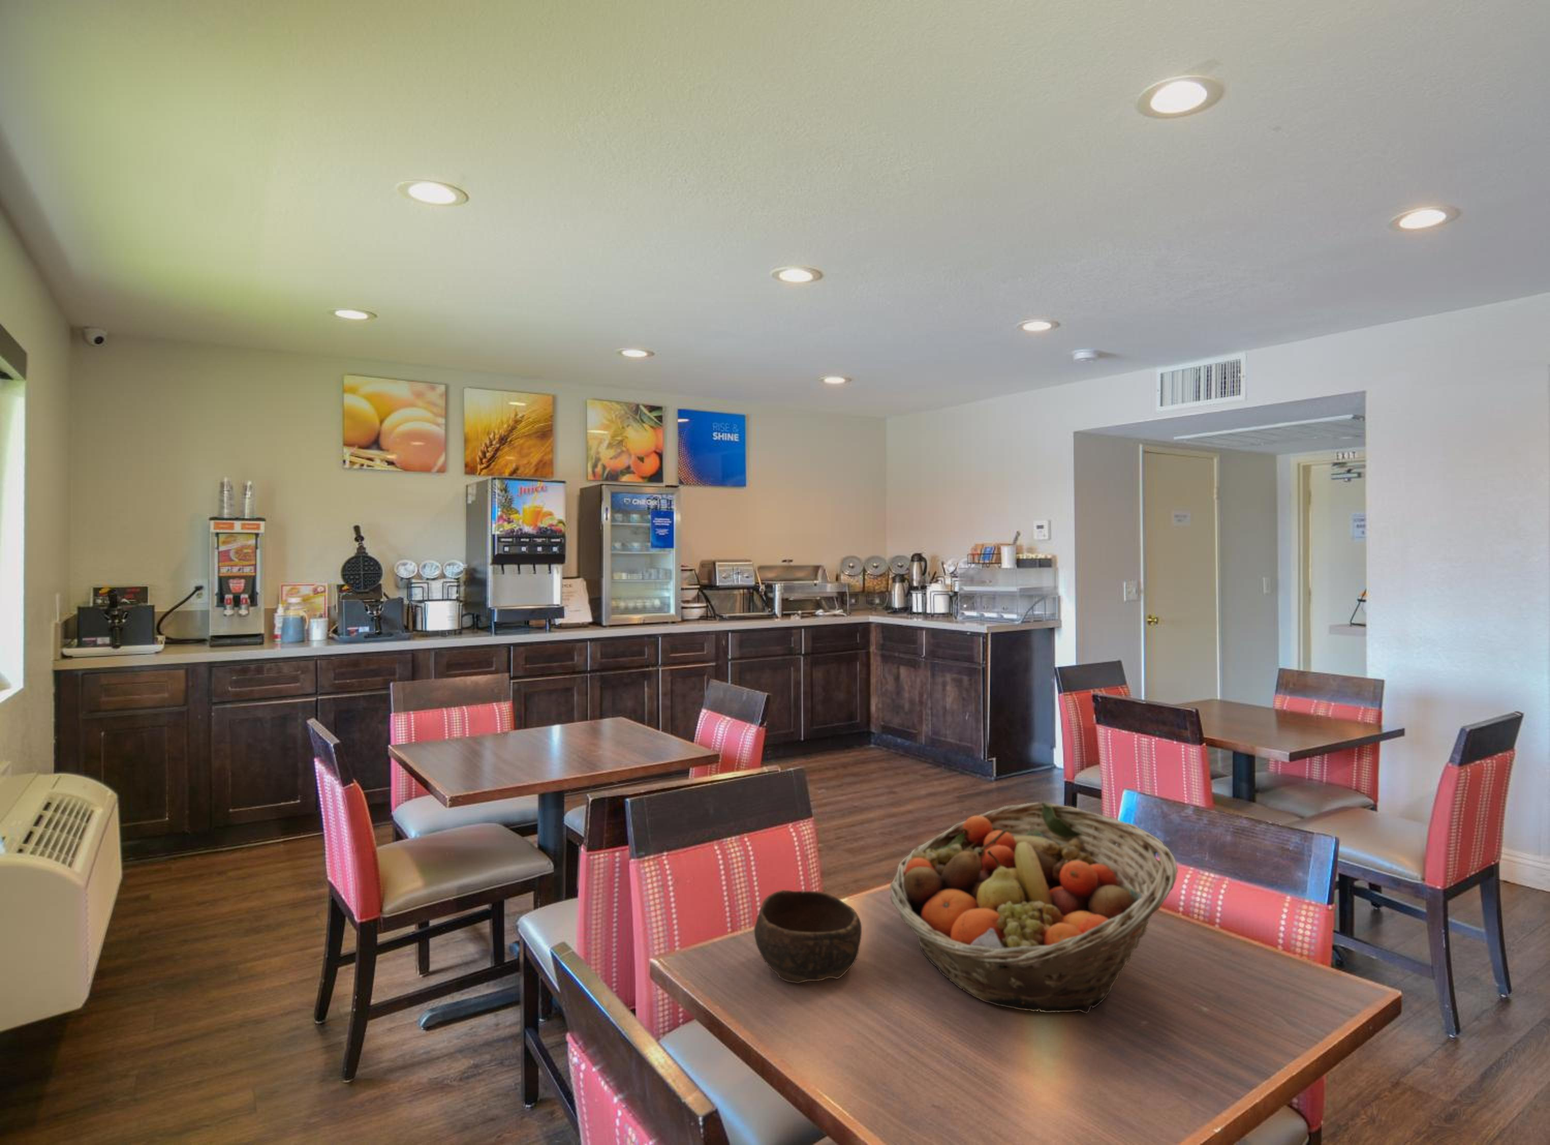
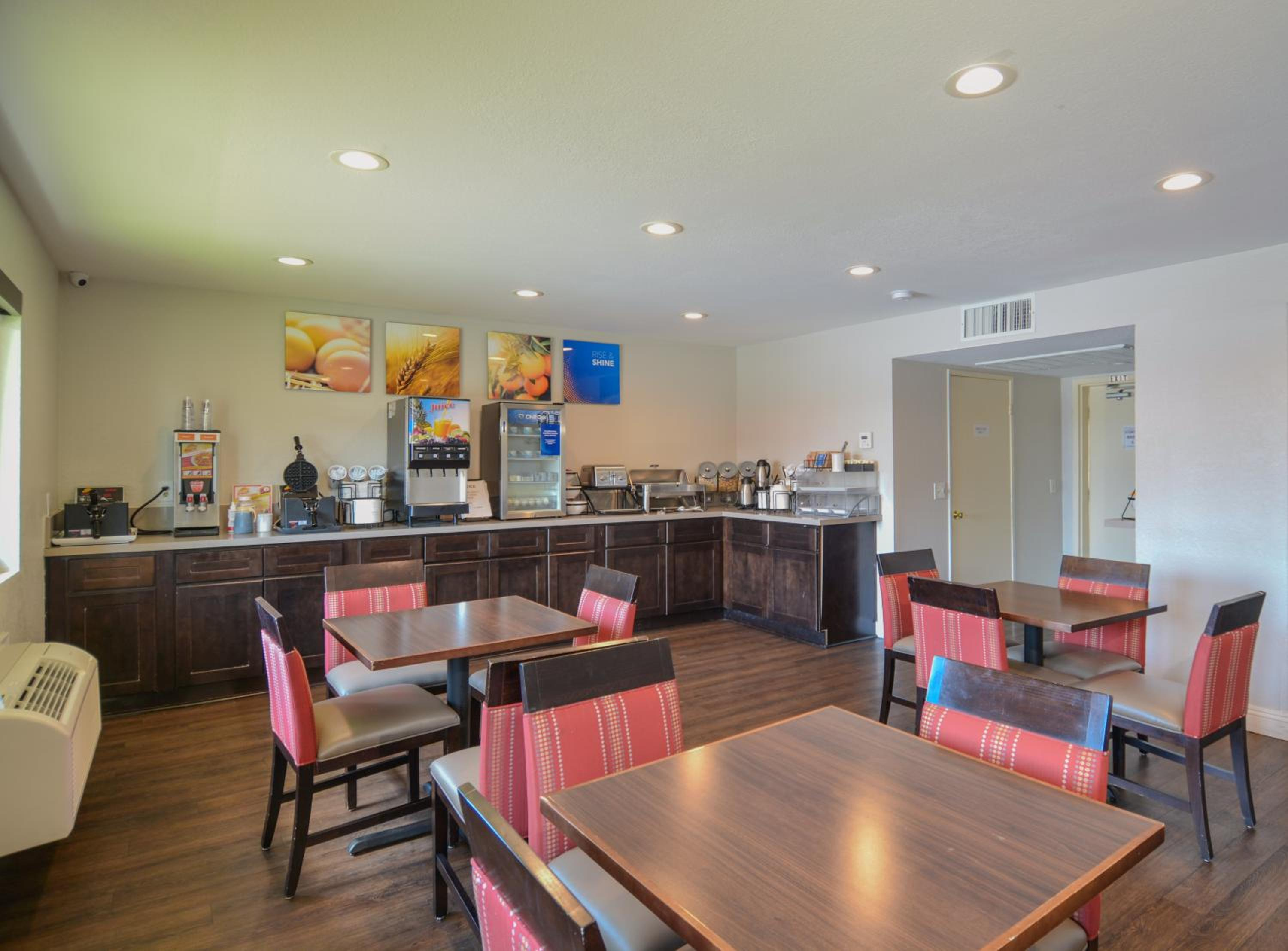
- fruit basket (1024, 895)
- bowl (807, 936)
